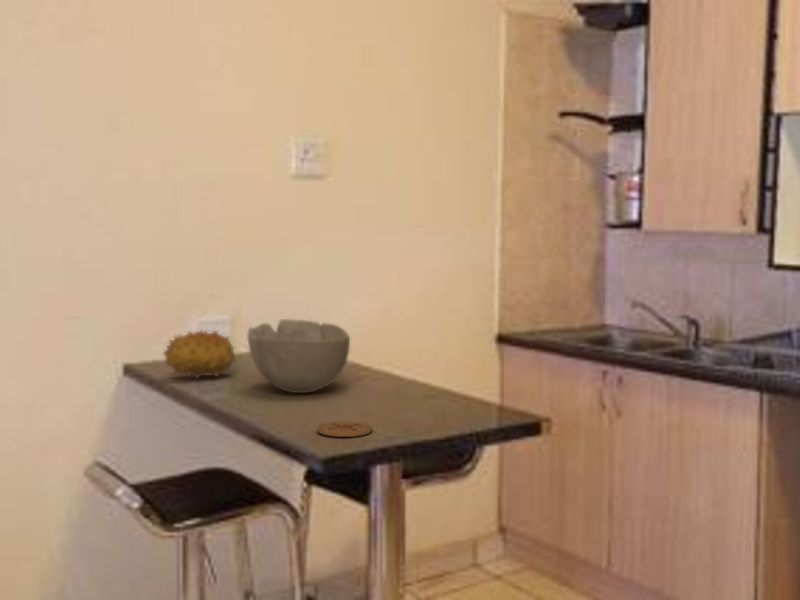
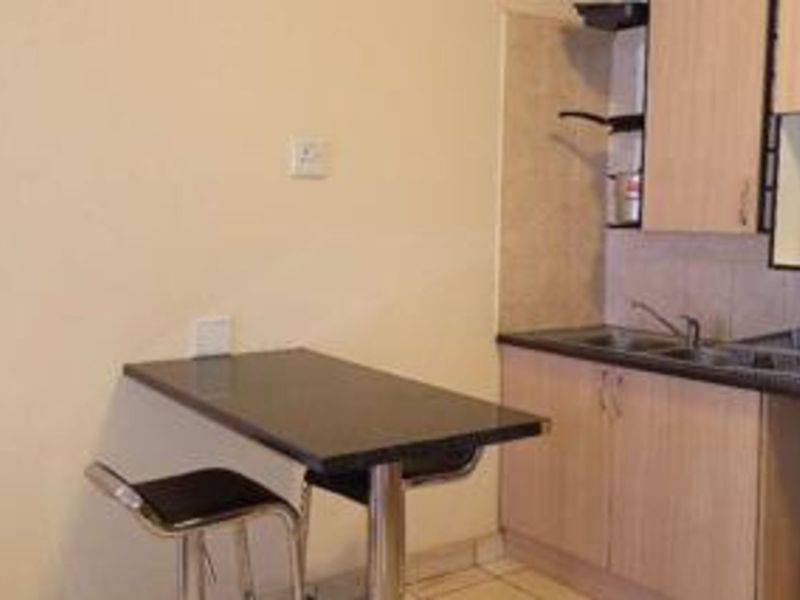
- fruit (199, 353)
- bowl (299, 357)
- coaster (344, 428)
